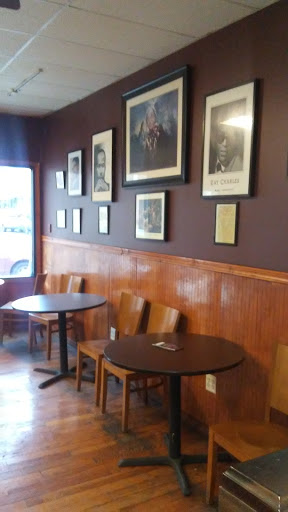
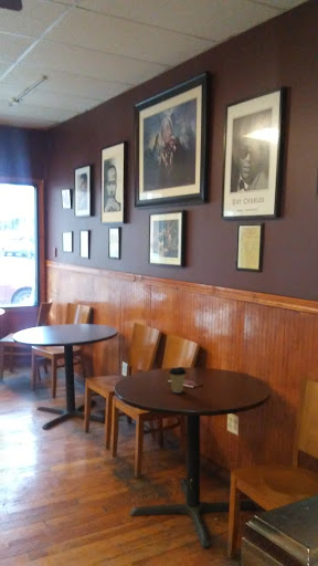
+ coffee cup (177, 379)
